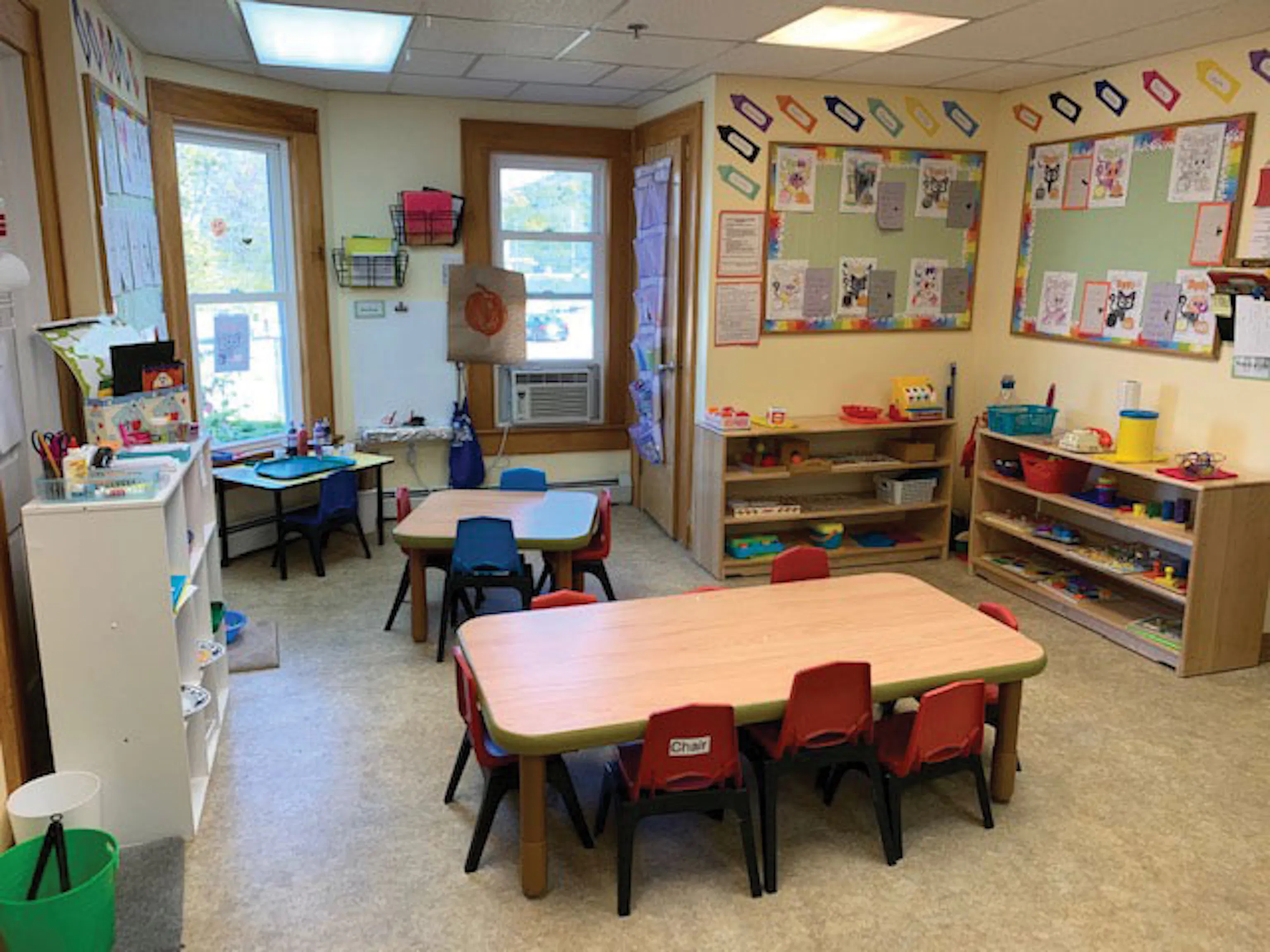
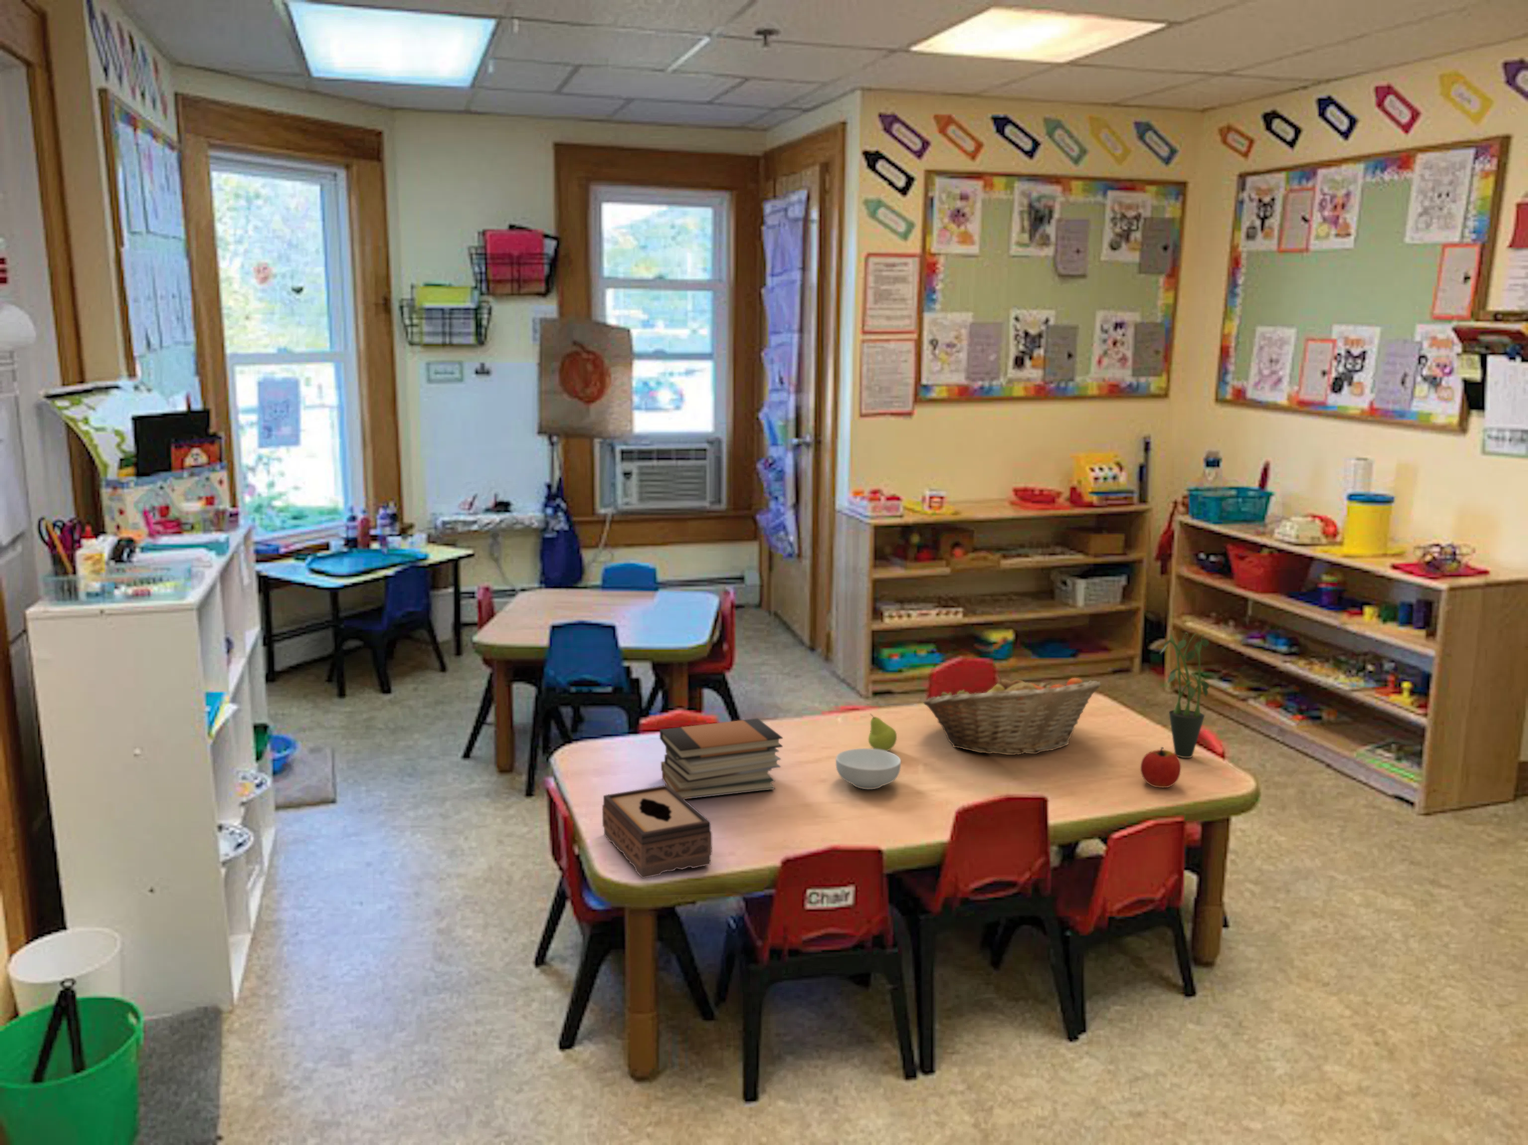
+ potted plant (1183, 693)
+ apple (1161, 766)
+ book stack (721, 759)
+ tissue box (656, 829)
+ cereal bowl (867, 771)
+ fruit (882, 731)
+ fruit basket (1012, 707)
